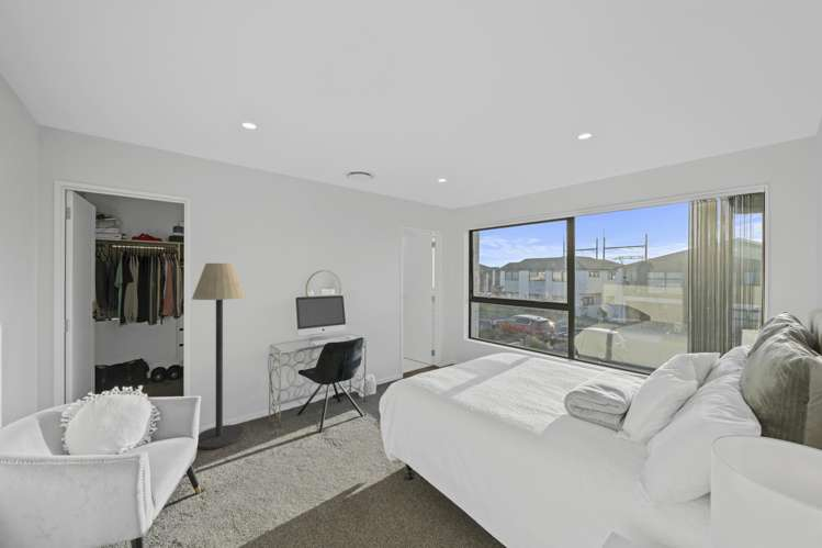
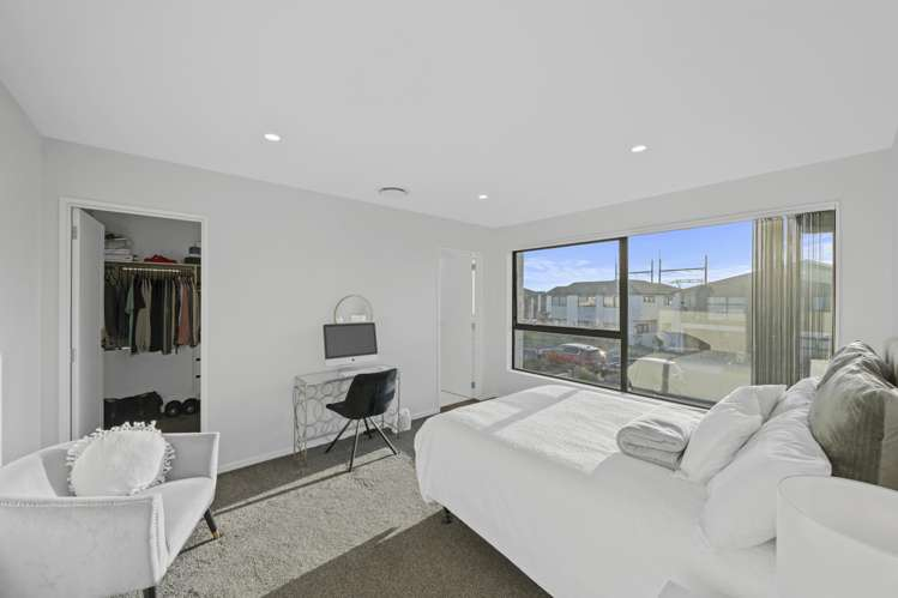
- floor lamp (218, 350)
